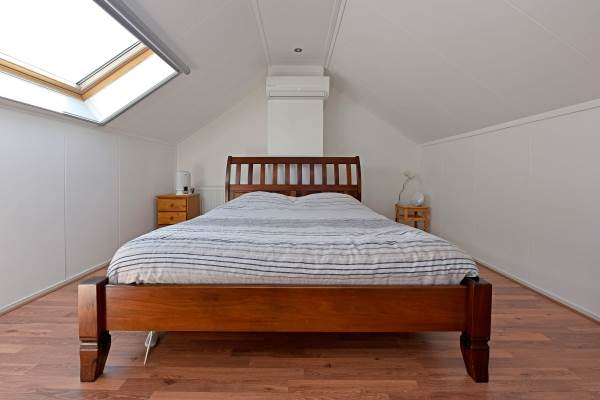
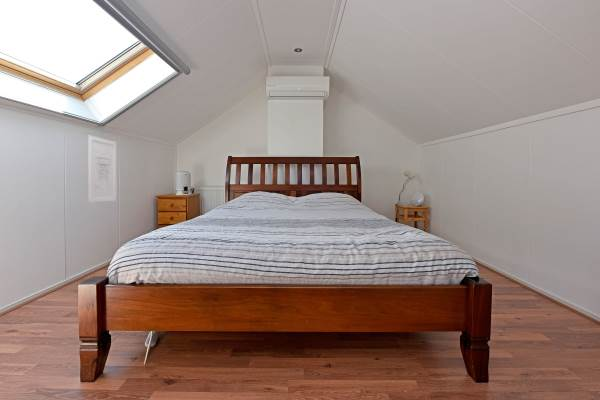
+ wall art (103, 170)
